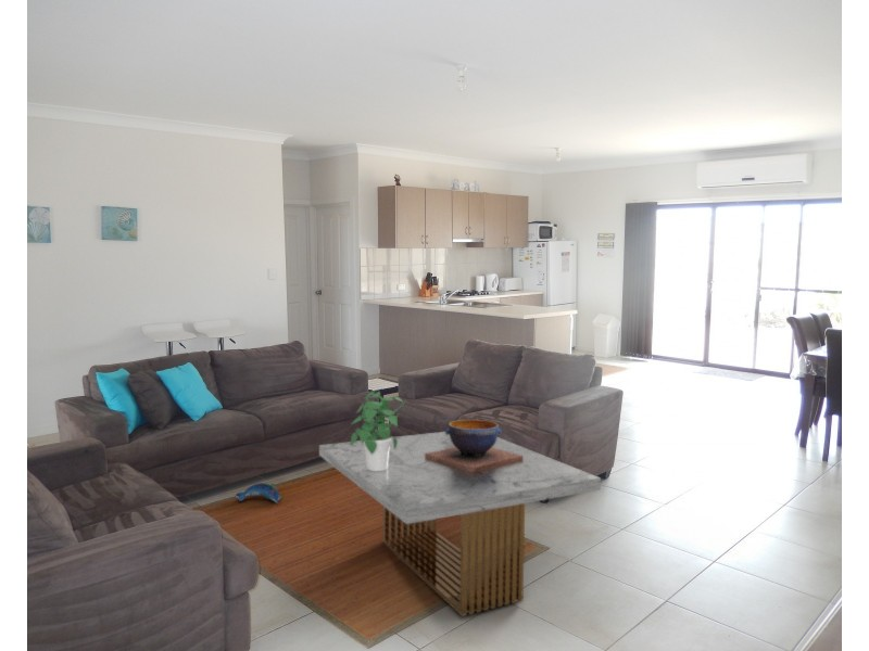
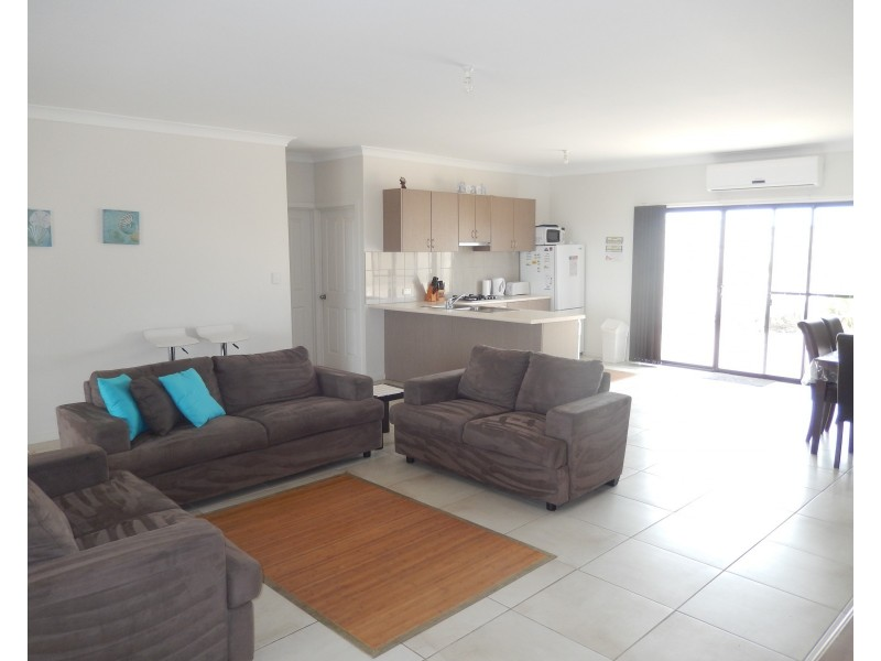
- potted plant (377, 430)
- coffee table (448, 515)
- decorative bowl (474, 441)
- plush toy (261, 492)
